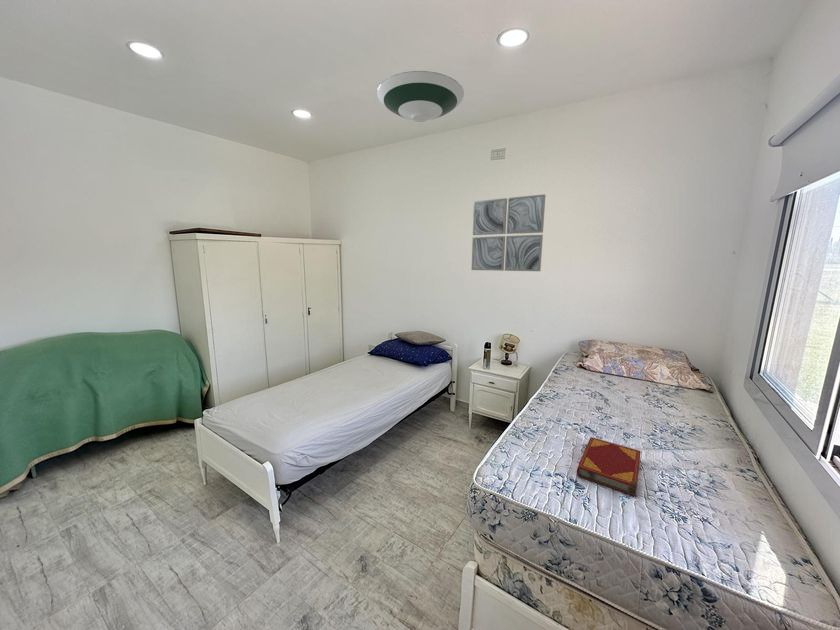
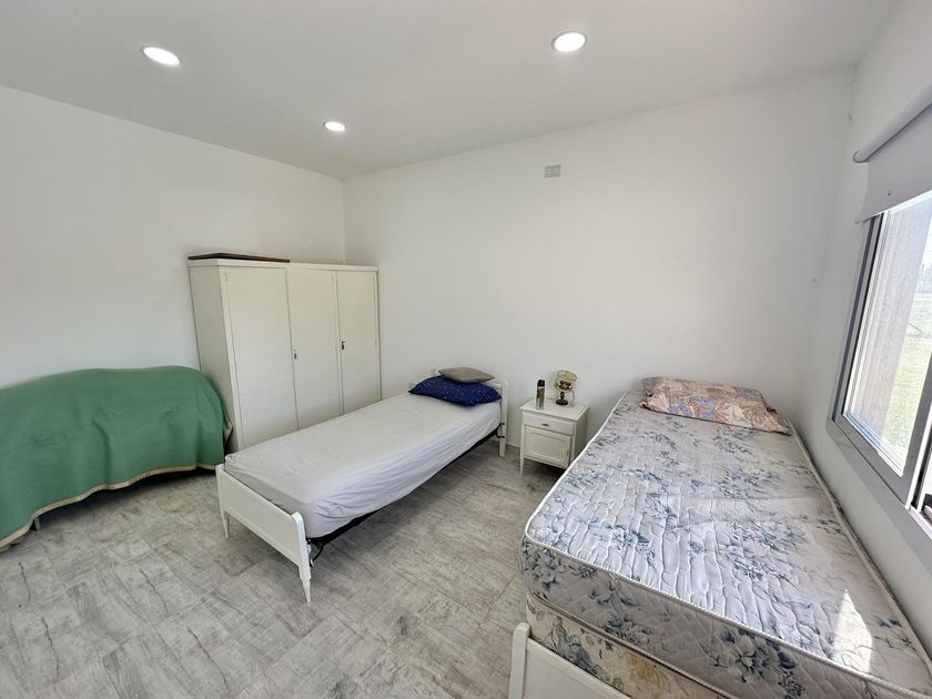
- hardback book (609, 462)
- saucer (420, 107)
- wall art (506, 236)
